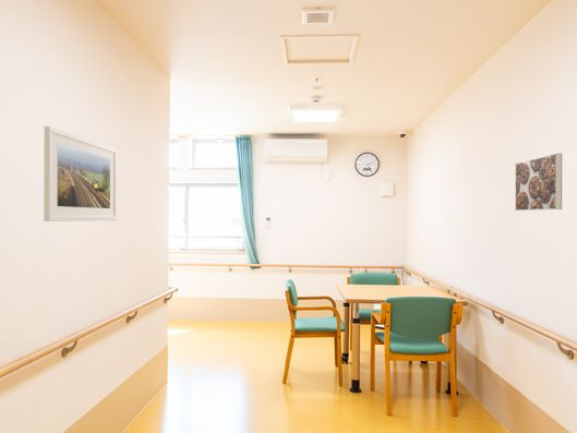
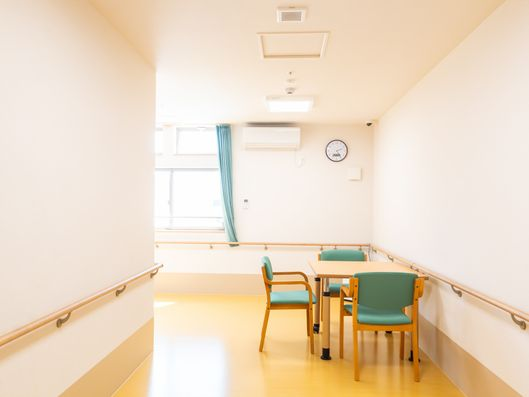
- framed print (536, 184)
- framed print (85, 180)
